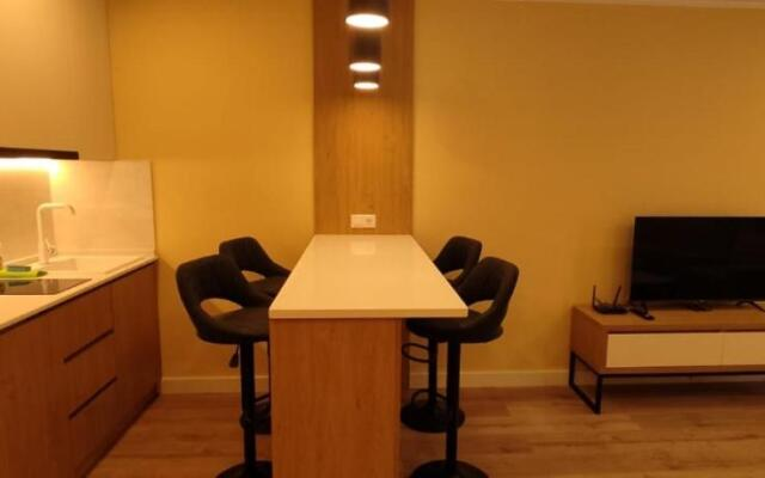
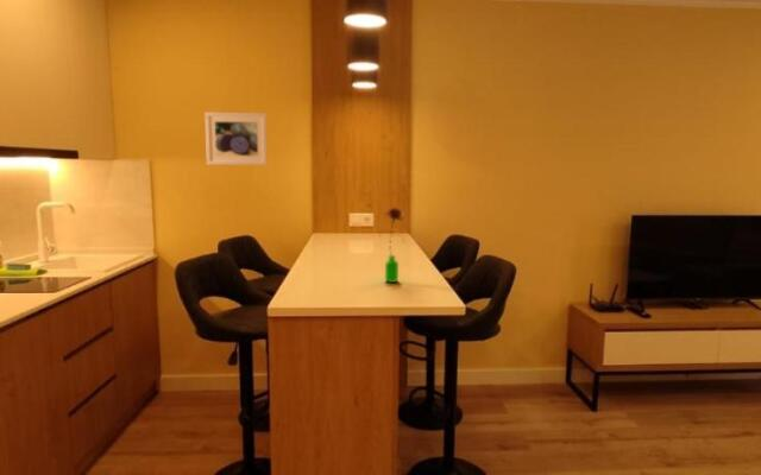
+ flower (390, 240)
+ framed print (237, 139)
